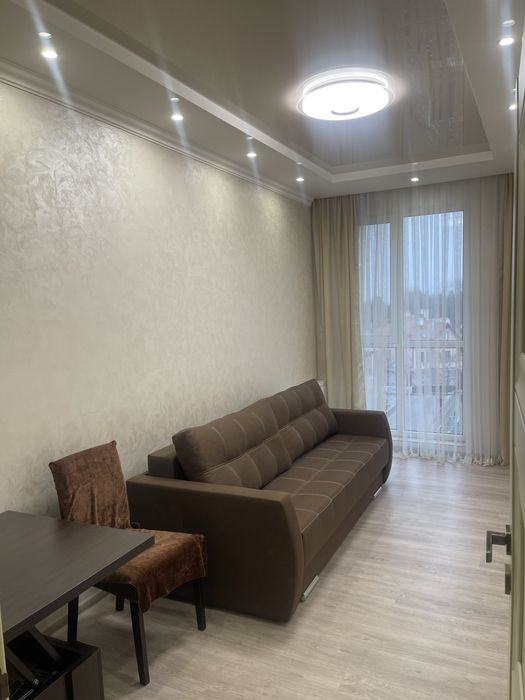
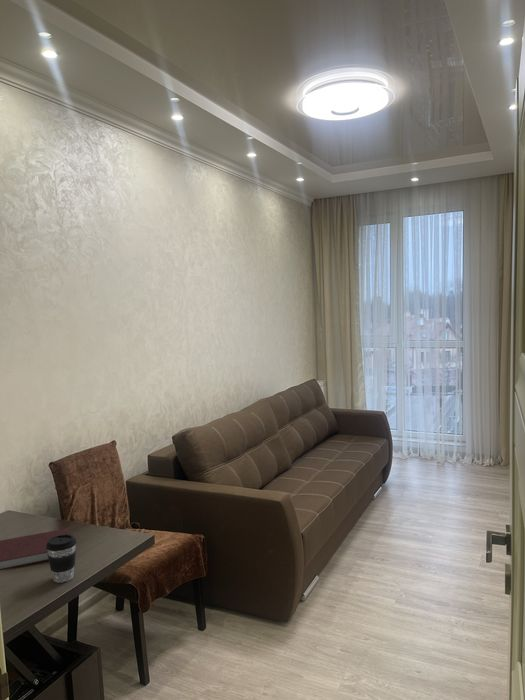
+ coffee cup (62, 558)
+ notebook (35, 547)
